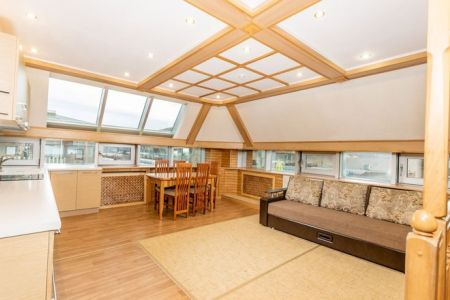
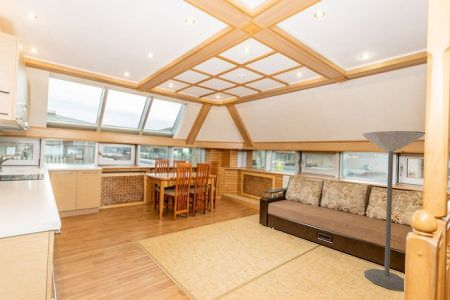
+ floor lamp (389, 206)
